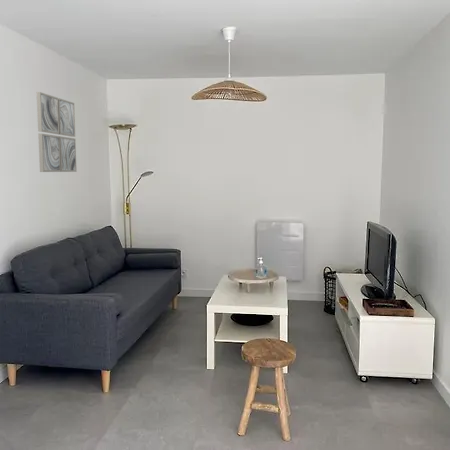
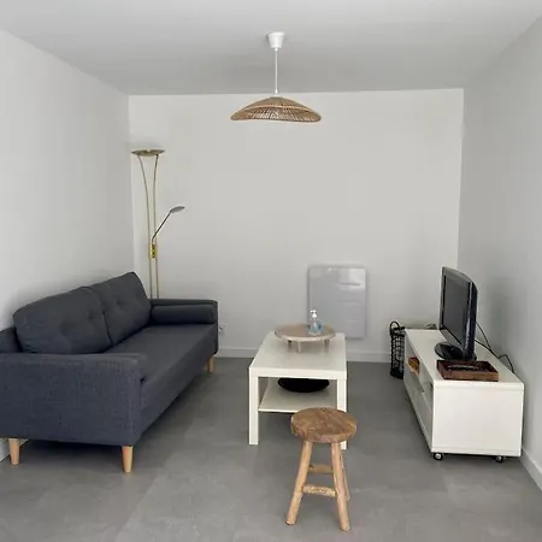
- wall art (58, 136)
